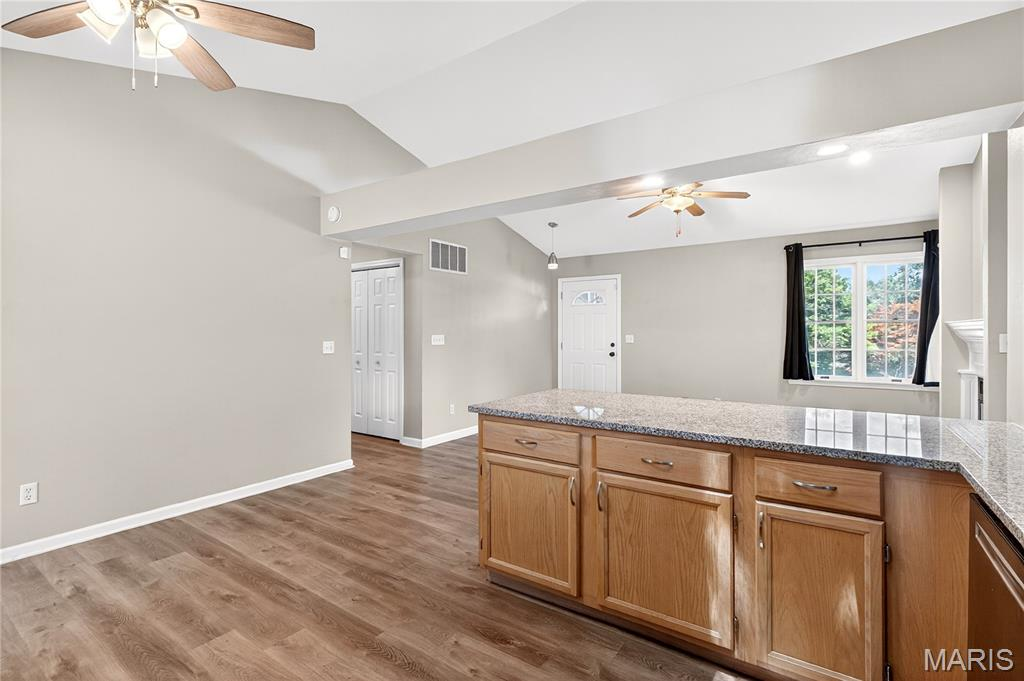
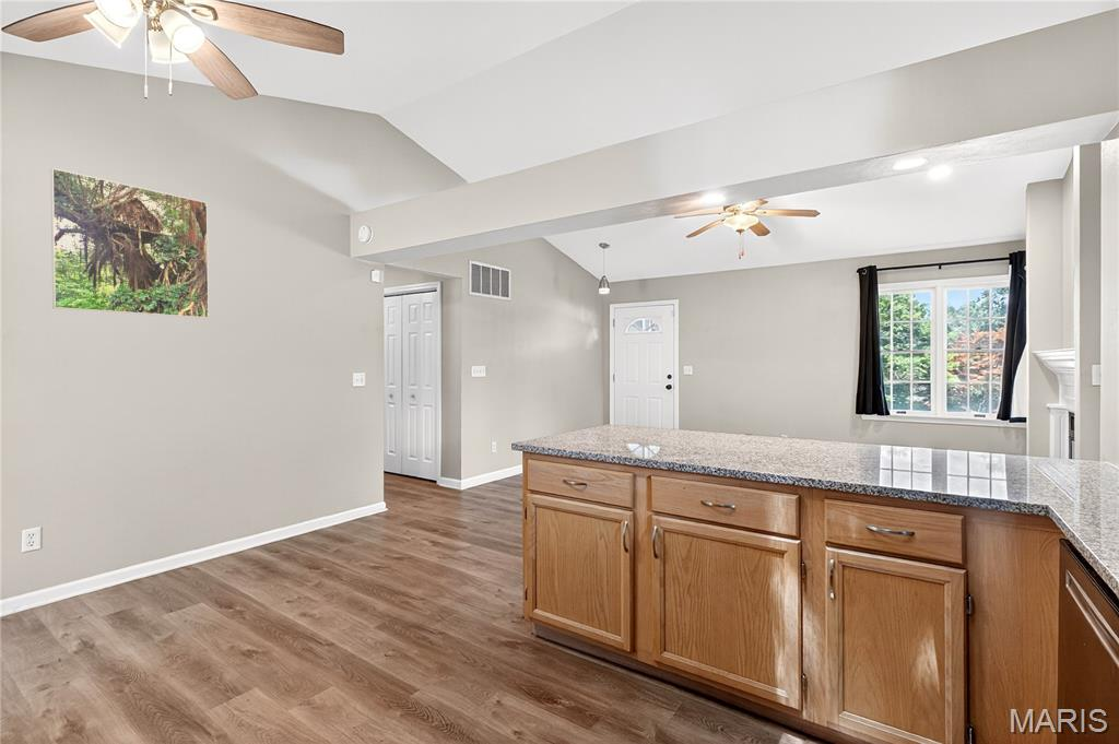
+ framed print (137, 250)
